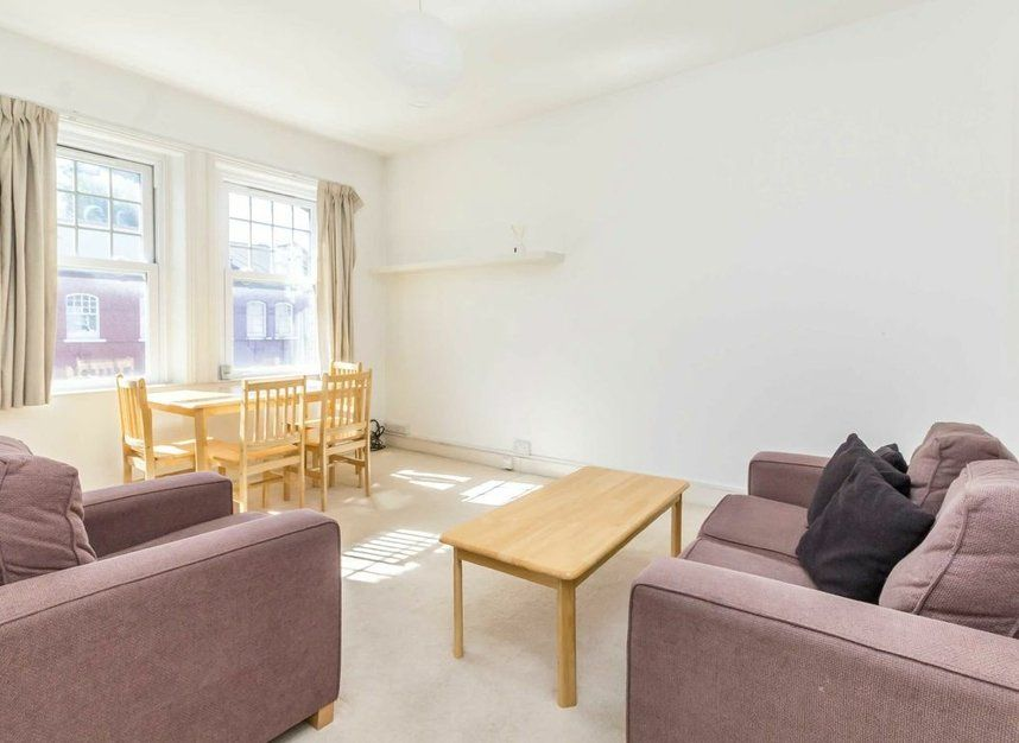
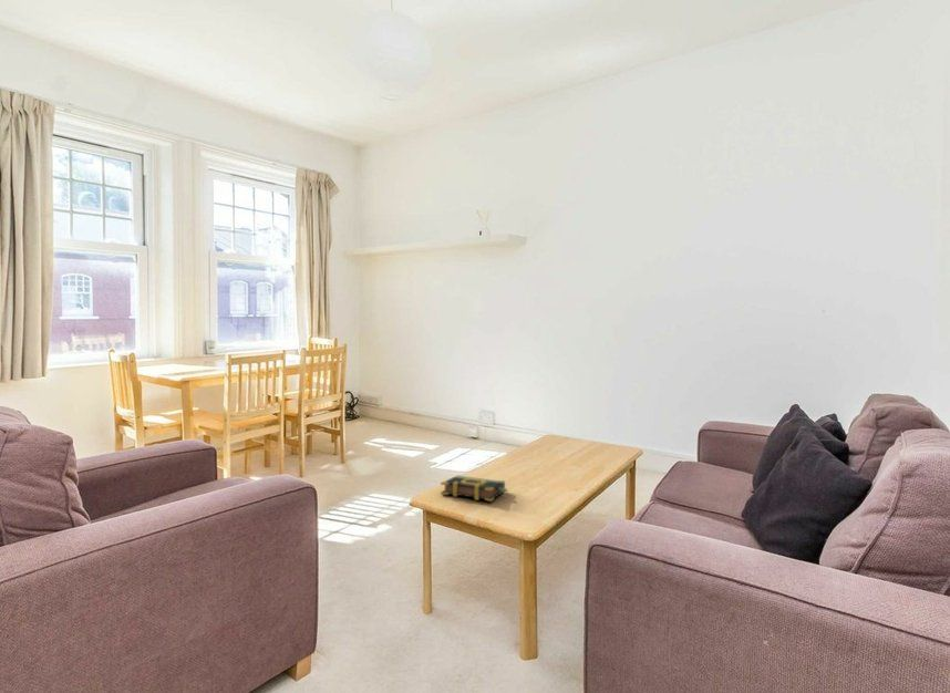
+ book (477, 486)
